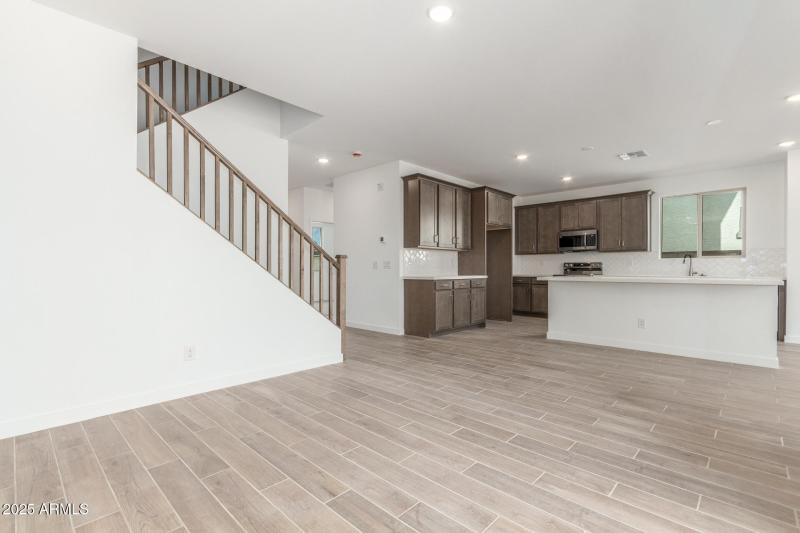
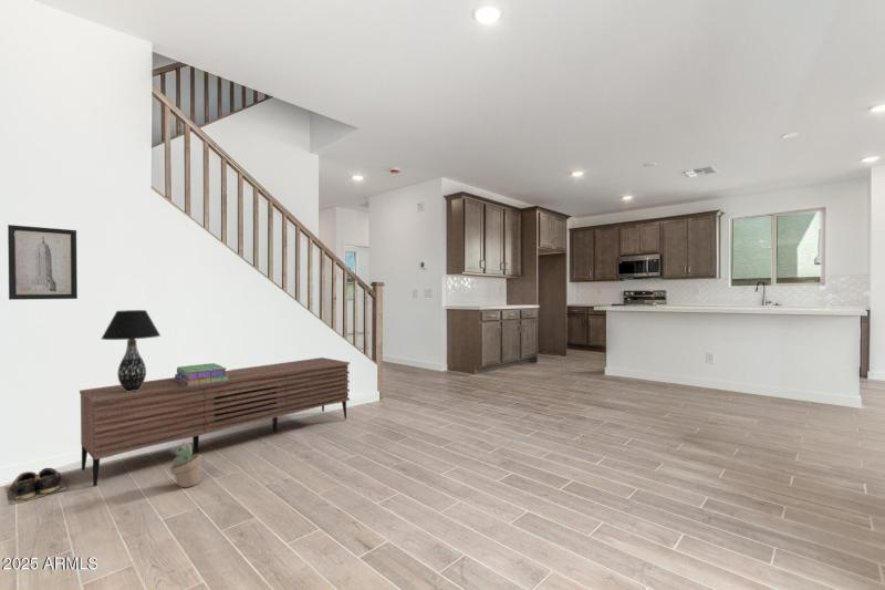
+ shoes (35, 479)
+ sideboard (236, 407)
+ table lamp (132, 350)
+ decorative plant (186, 463)
+ wall art (43, 263)
+ stack of books (201, 373)
